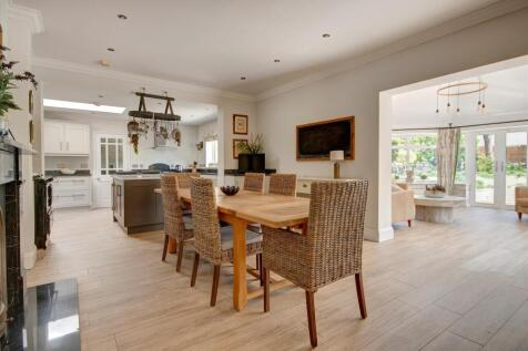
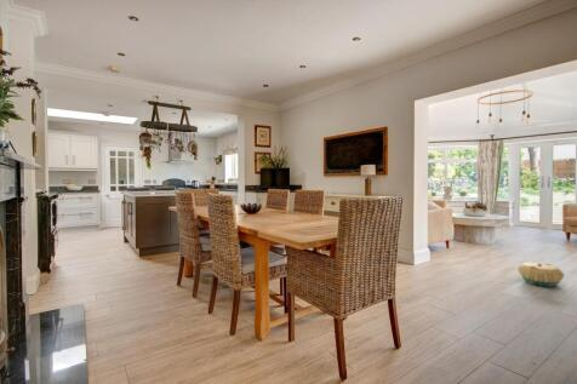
+ basket (539, 273)
